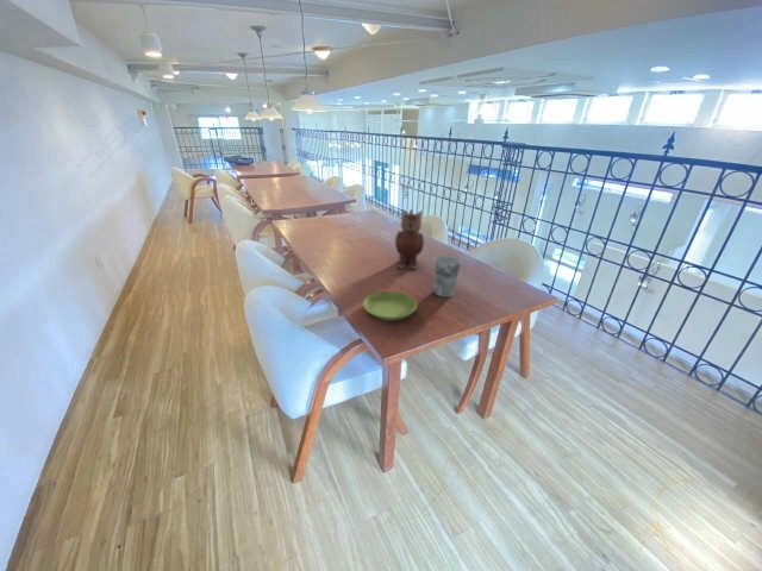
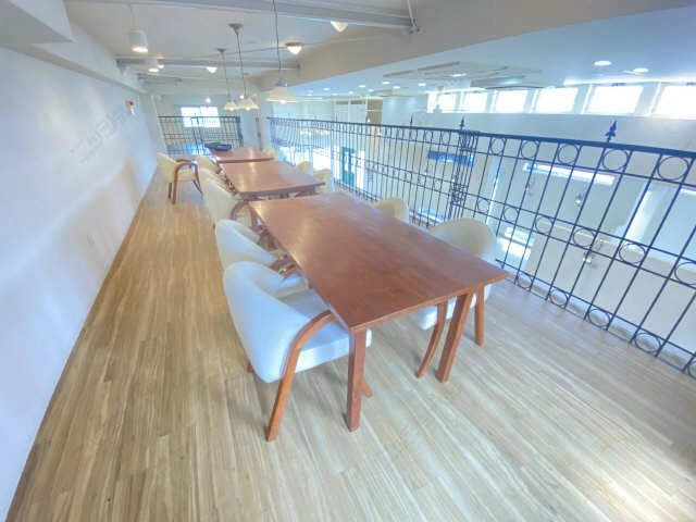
- cup (445, 276)
- saucer (389, 306)
- teapot (406, 236)
